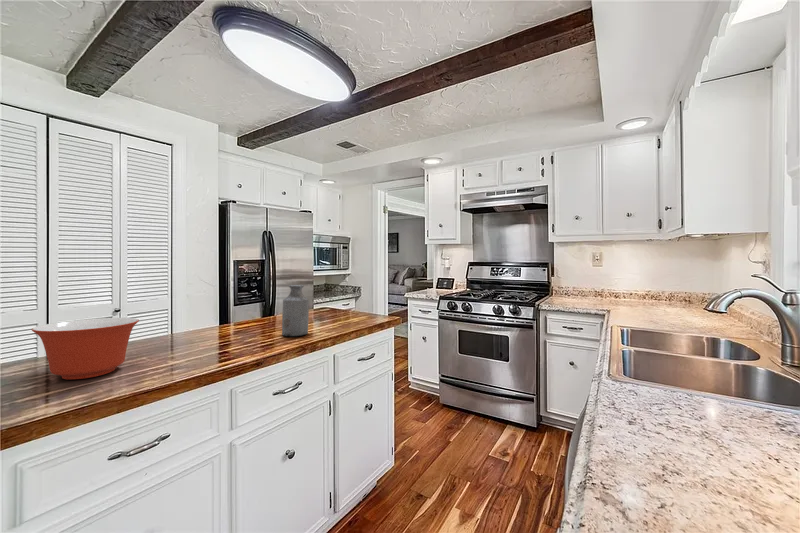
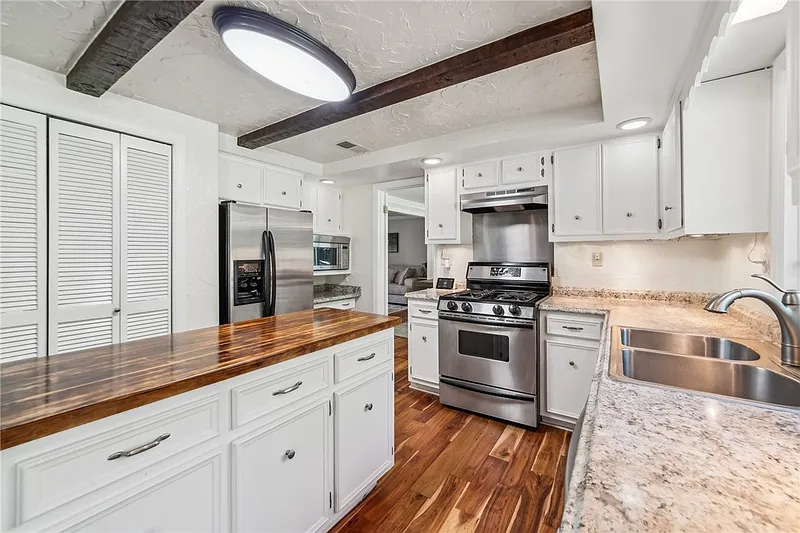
- mixing bowl (89, 348)
- bottle (295, 309)
